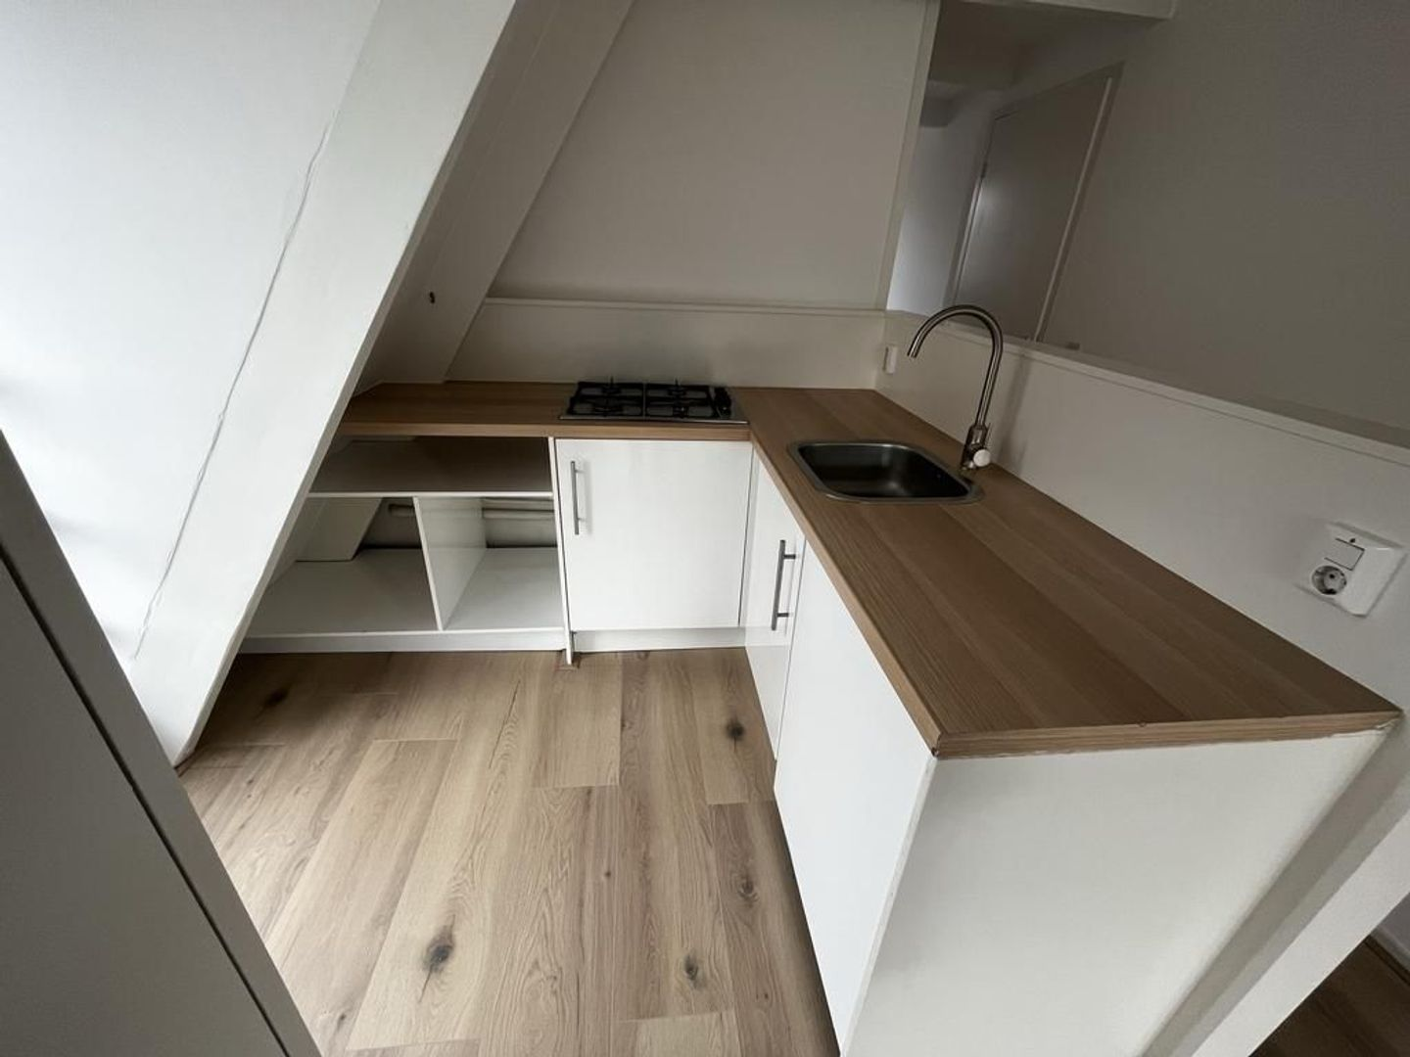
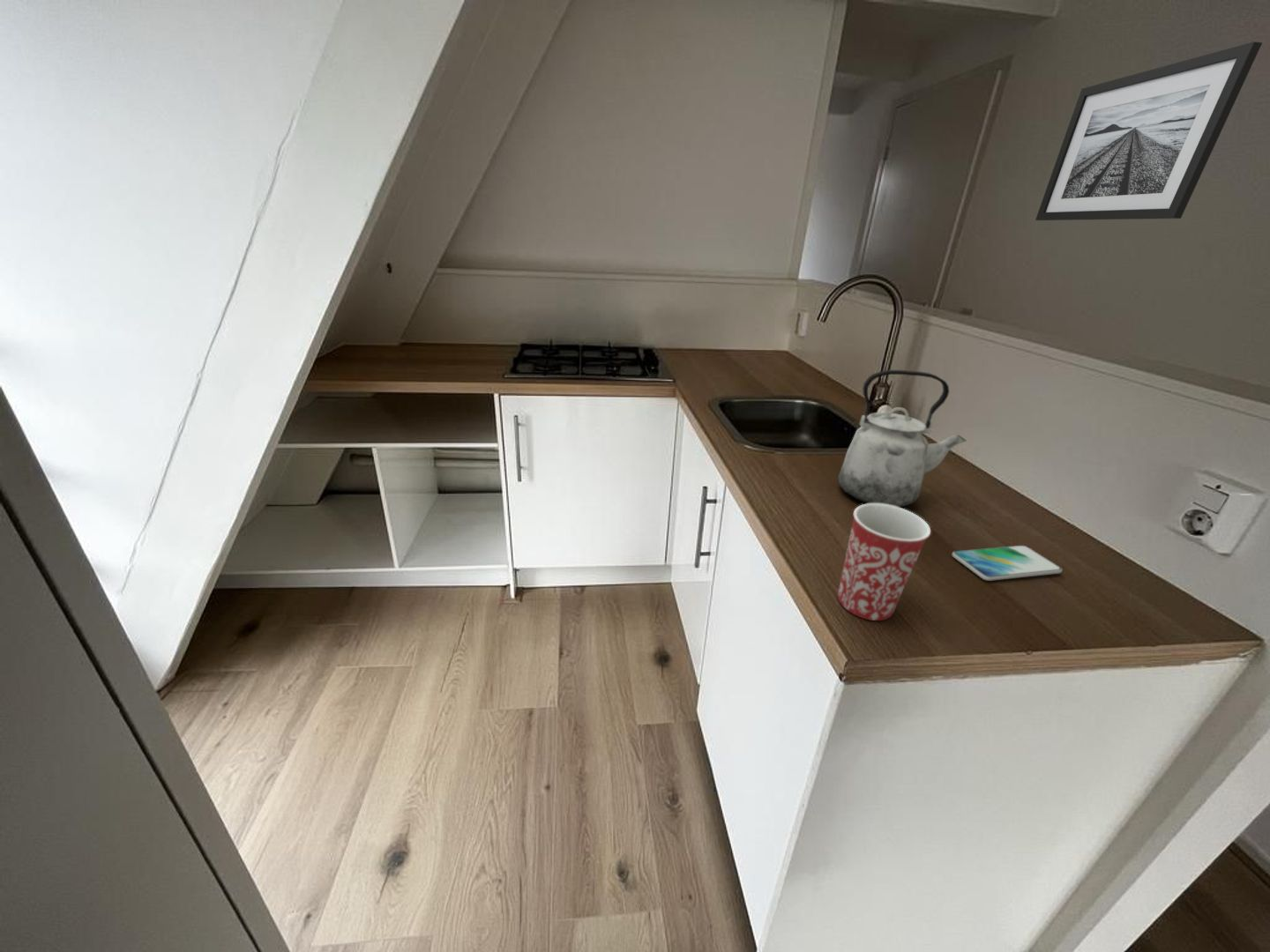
+ kettle (907, 438)
+ wall art (1127, 148)
+ smartphone (1005, 562)
+ mug (873, 555)
